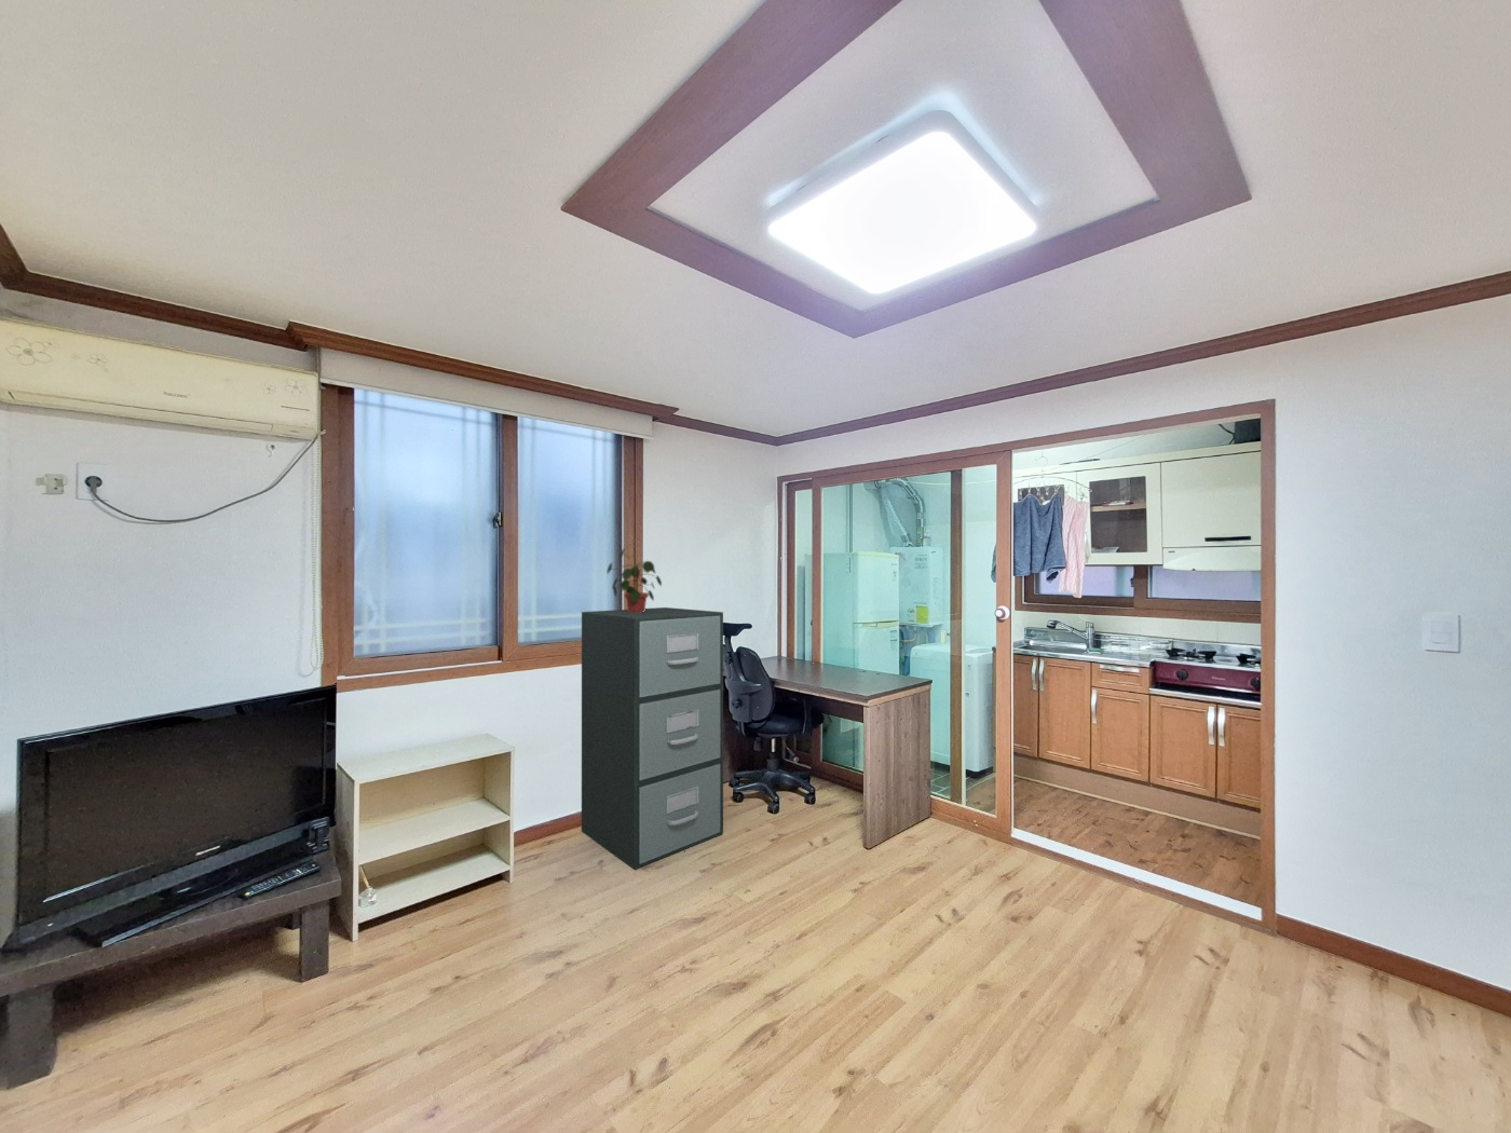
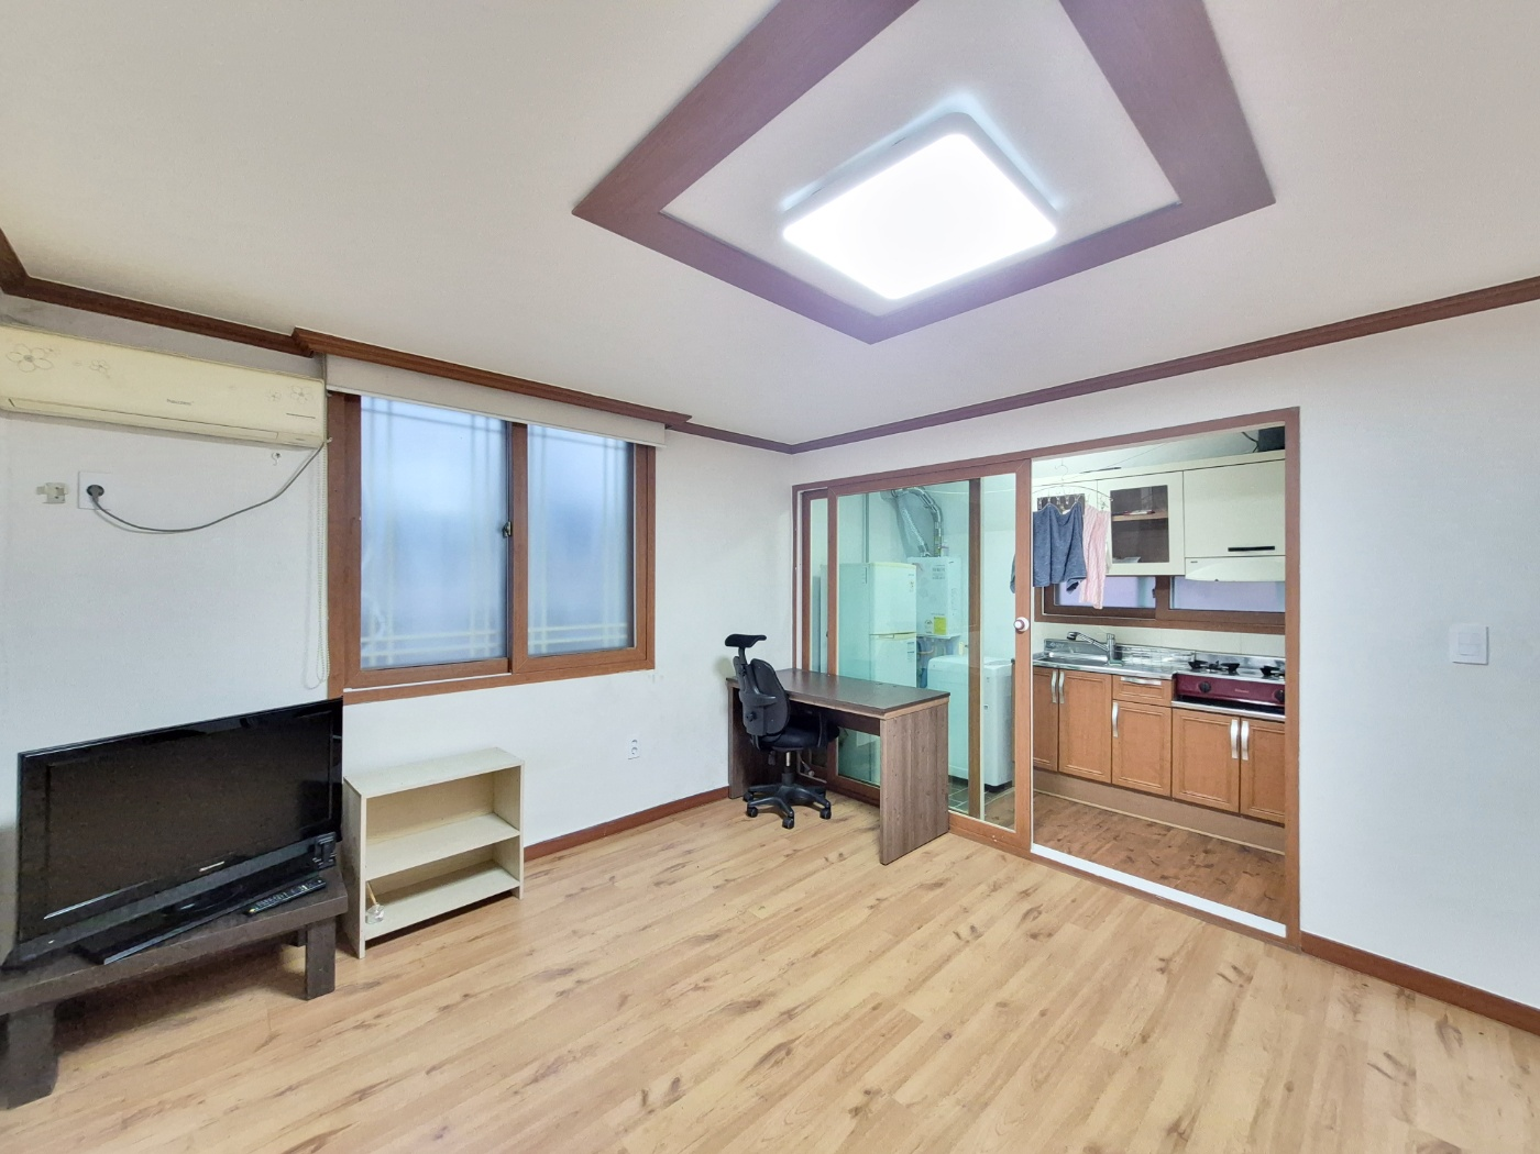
- filing cabinet (654, 722)
- potted plant (632, 581)
